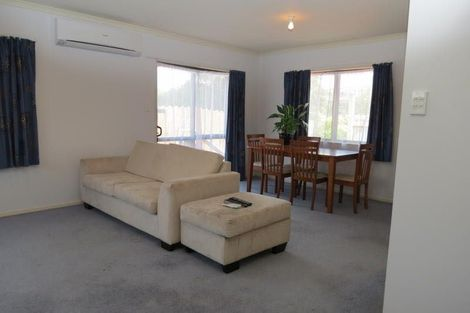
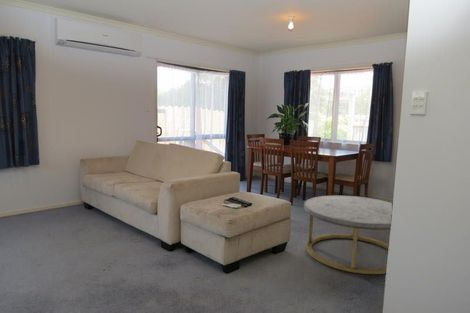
+ coffee table (355, 230)
